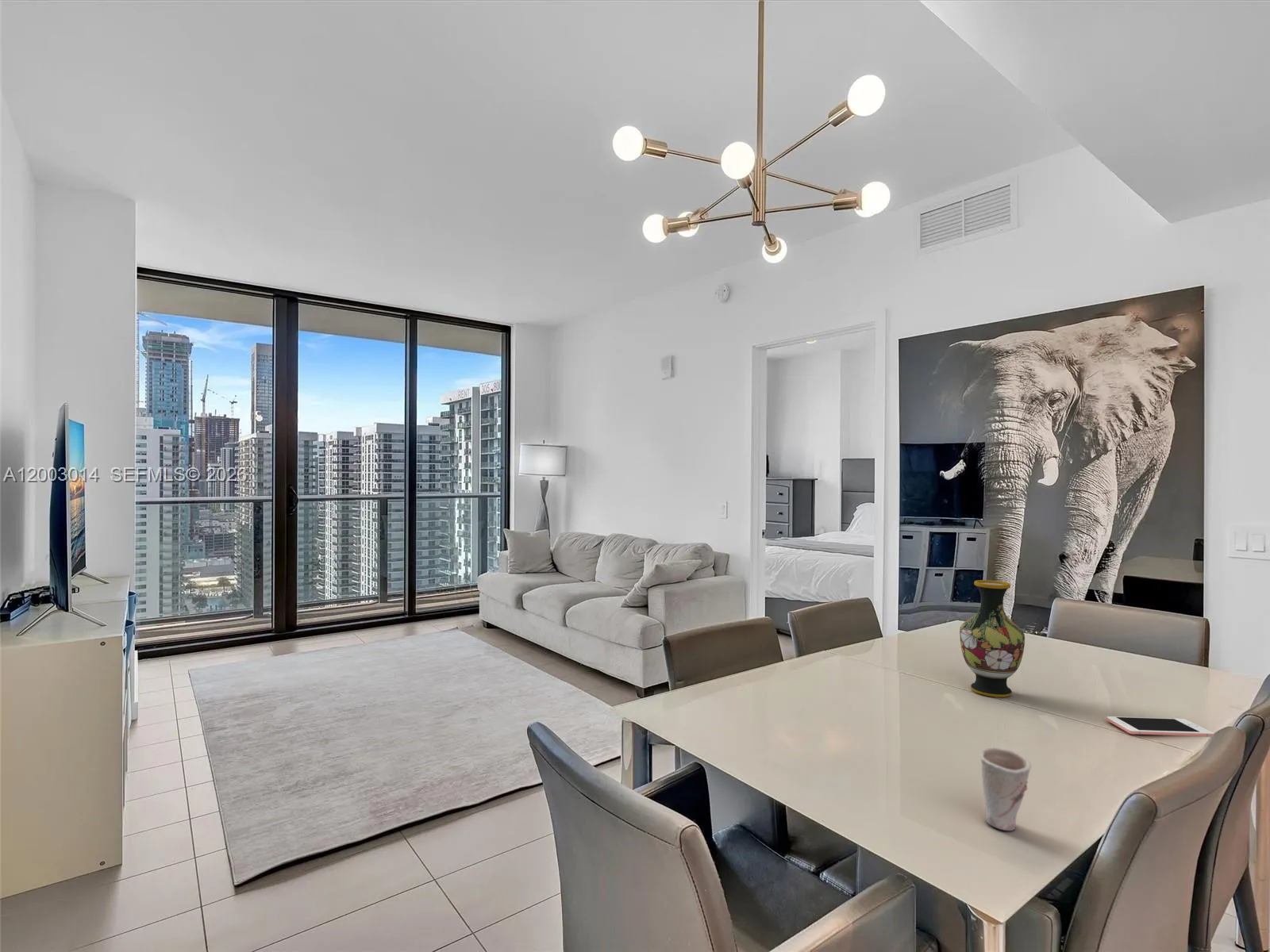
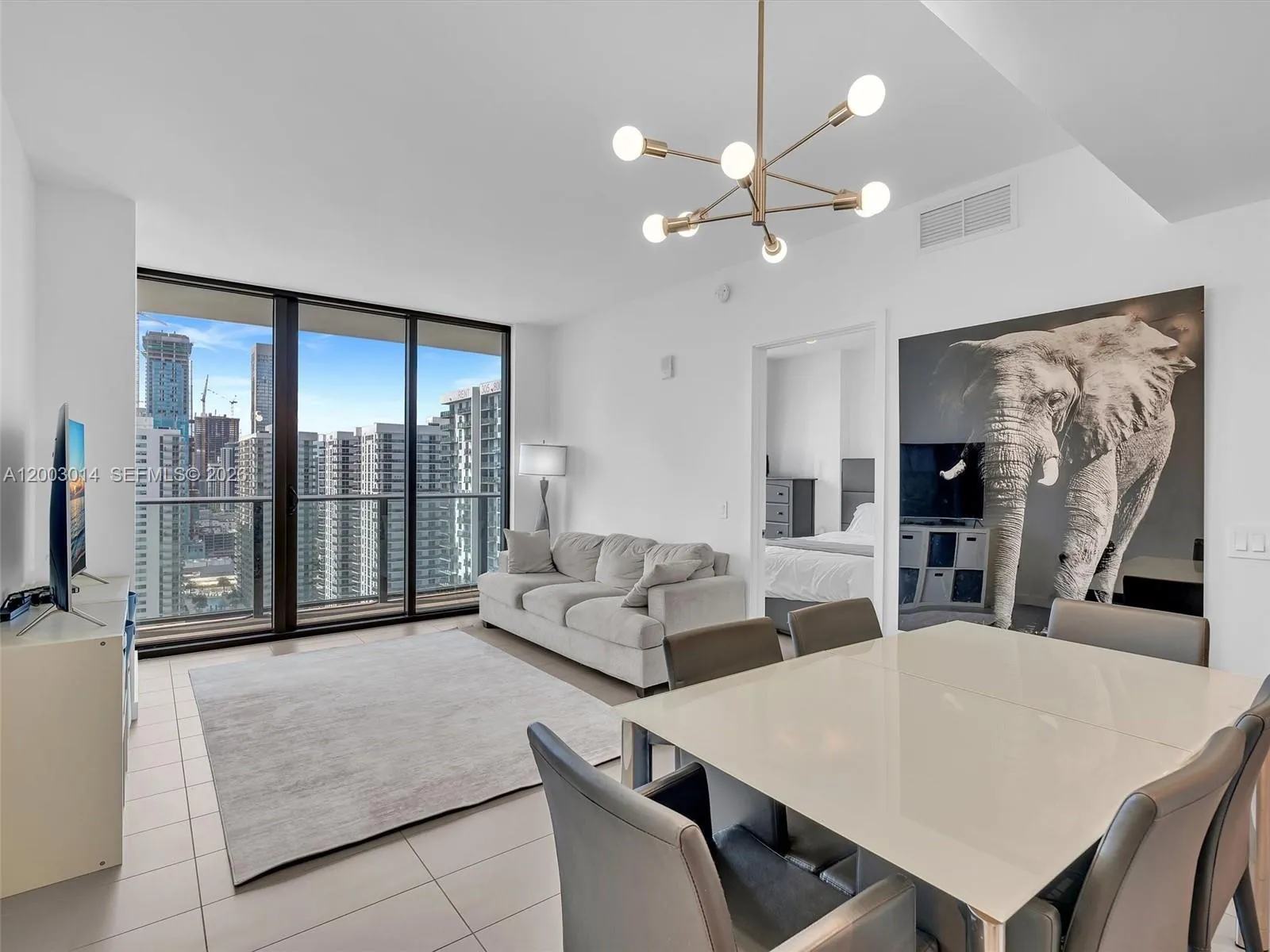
- cup (1004, 791)
- cell phone (1158, 726)
- vase (991, 636)
